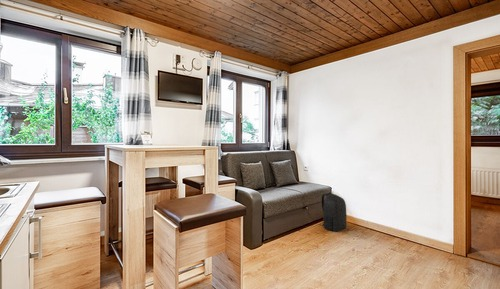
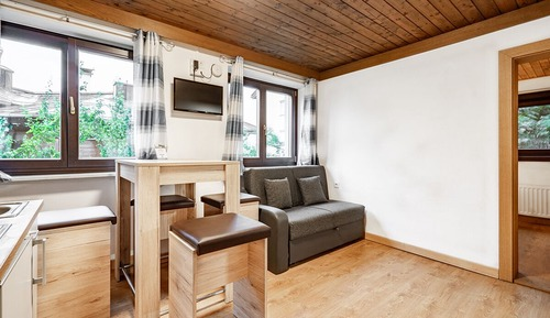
- backpack (331, 209)
